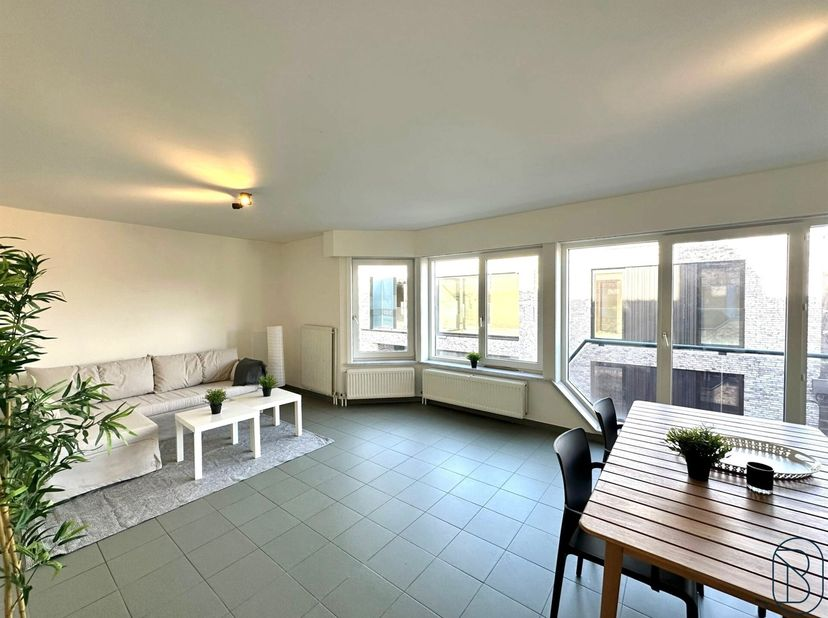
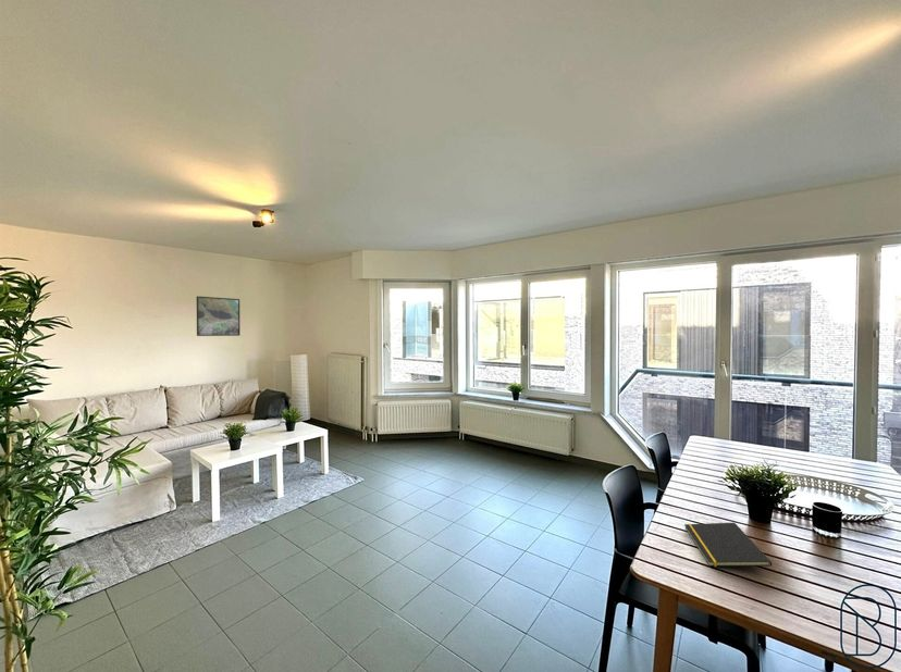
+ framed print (219, 316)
+ notepad (723, 543)
